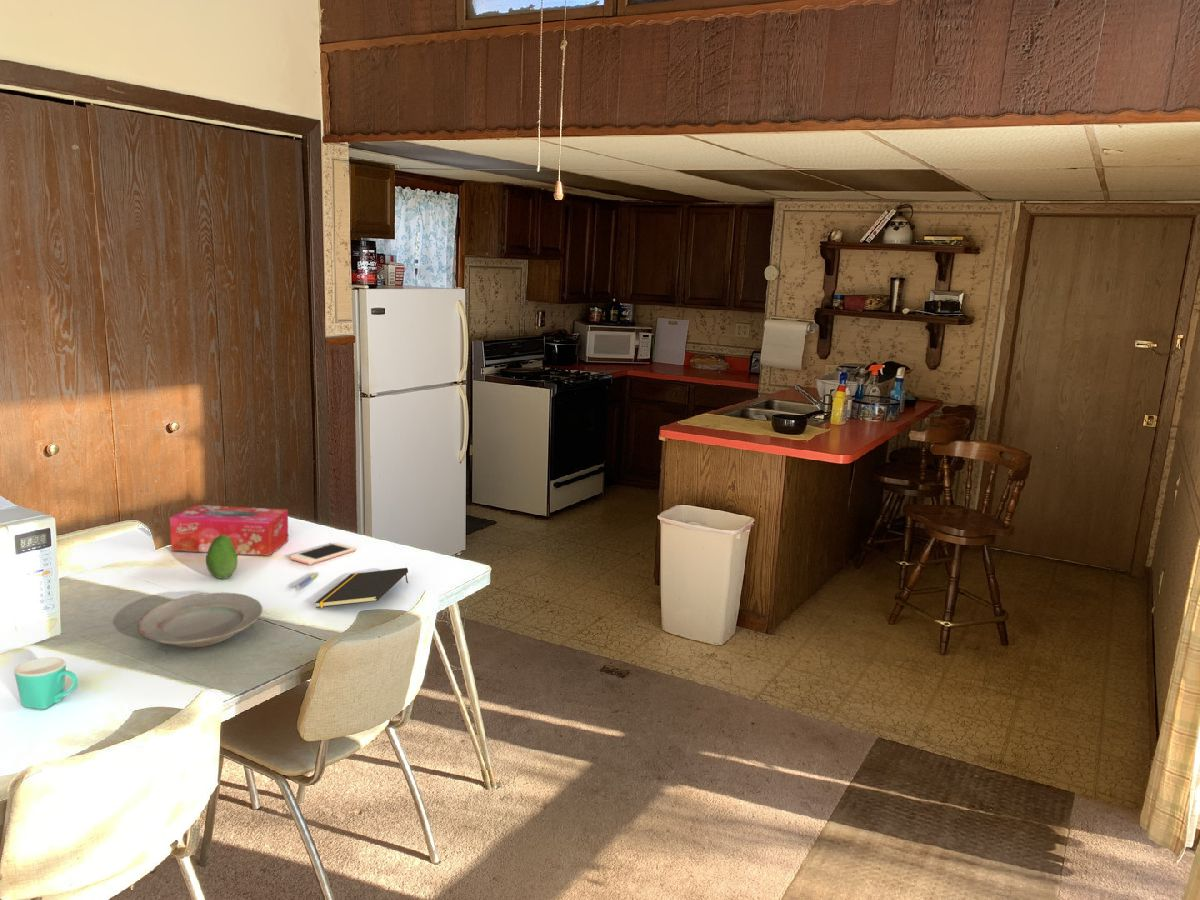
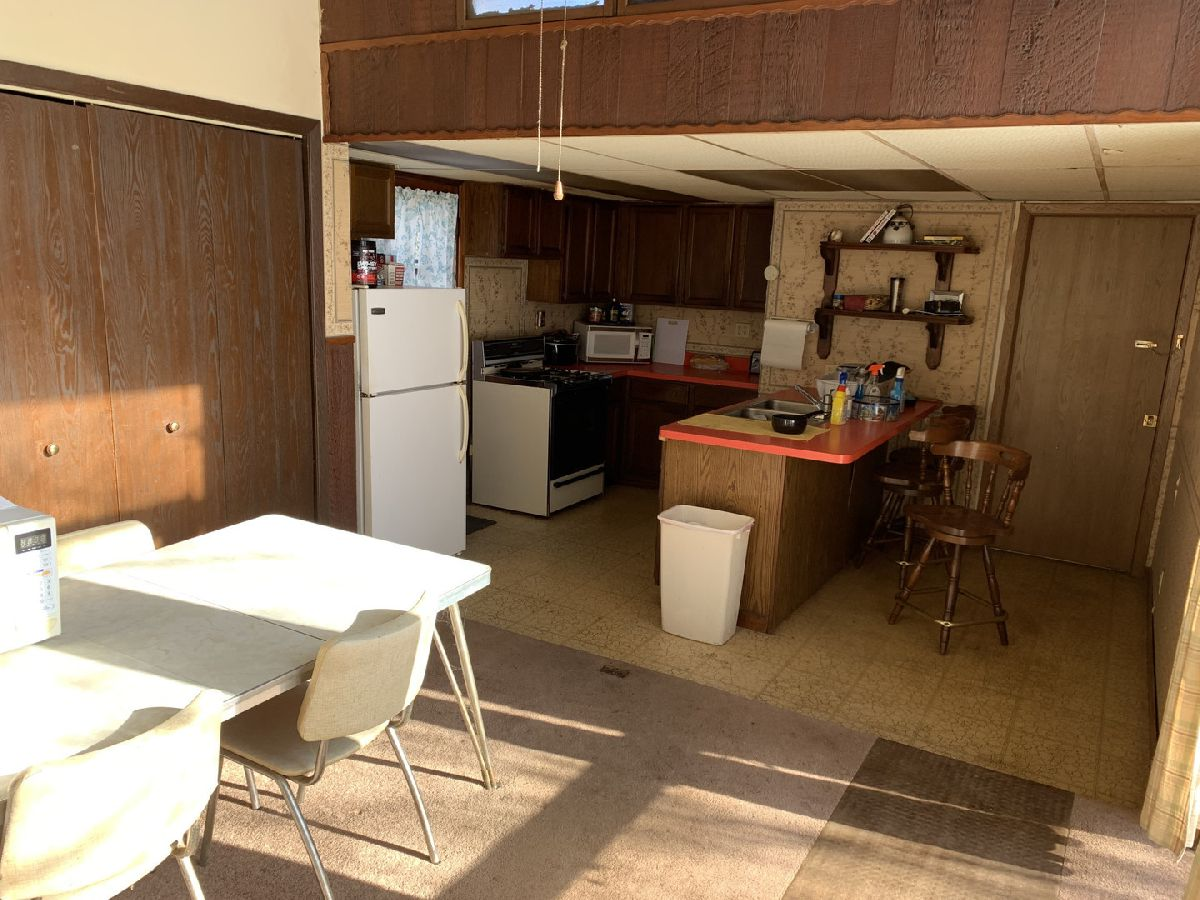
- plate (201, 624)
- pen (307, 580)
- notepad (363, 587)
- fruit (221, 556)
- tissue box (230, 529)
- cell phone (323, 553)
- mug (49, 685)
